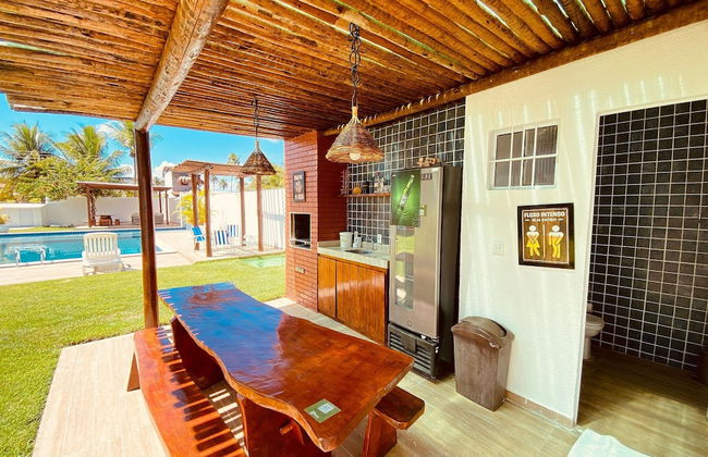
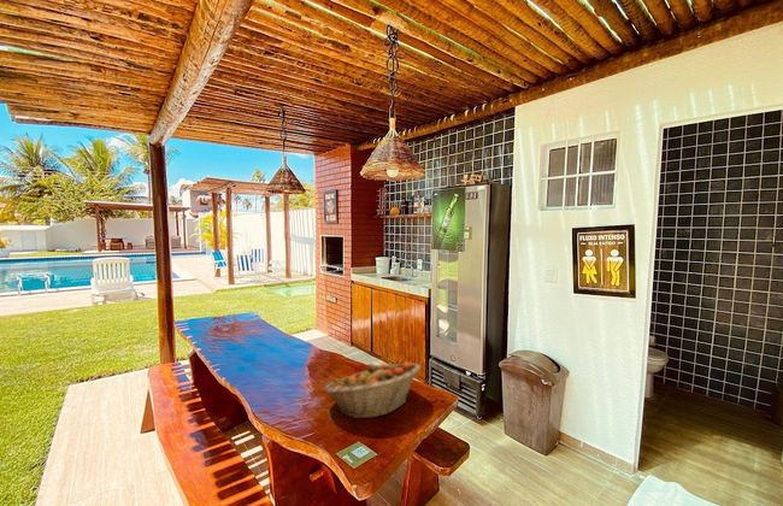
+ fruit basket (373, 383)
